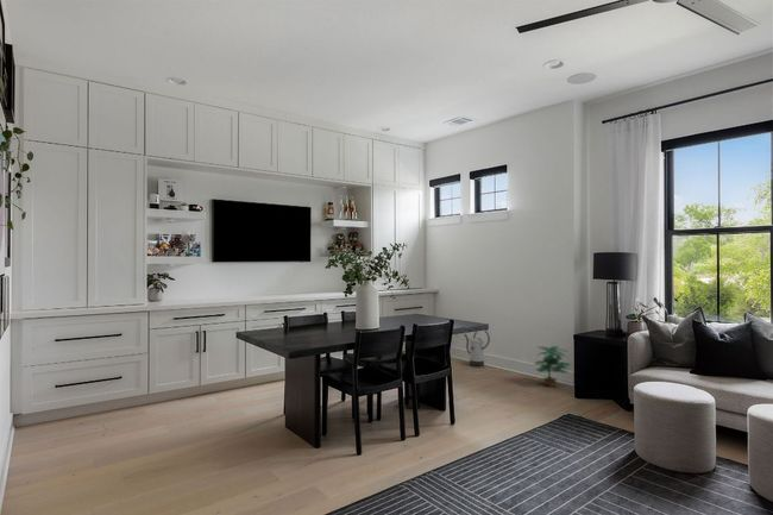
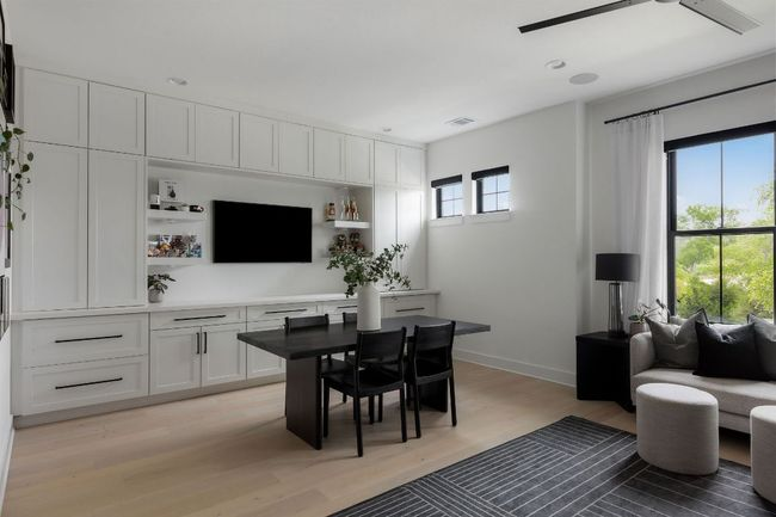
- watering can (476, 346)
- potted plant (552, 366)
